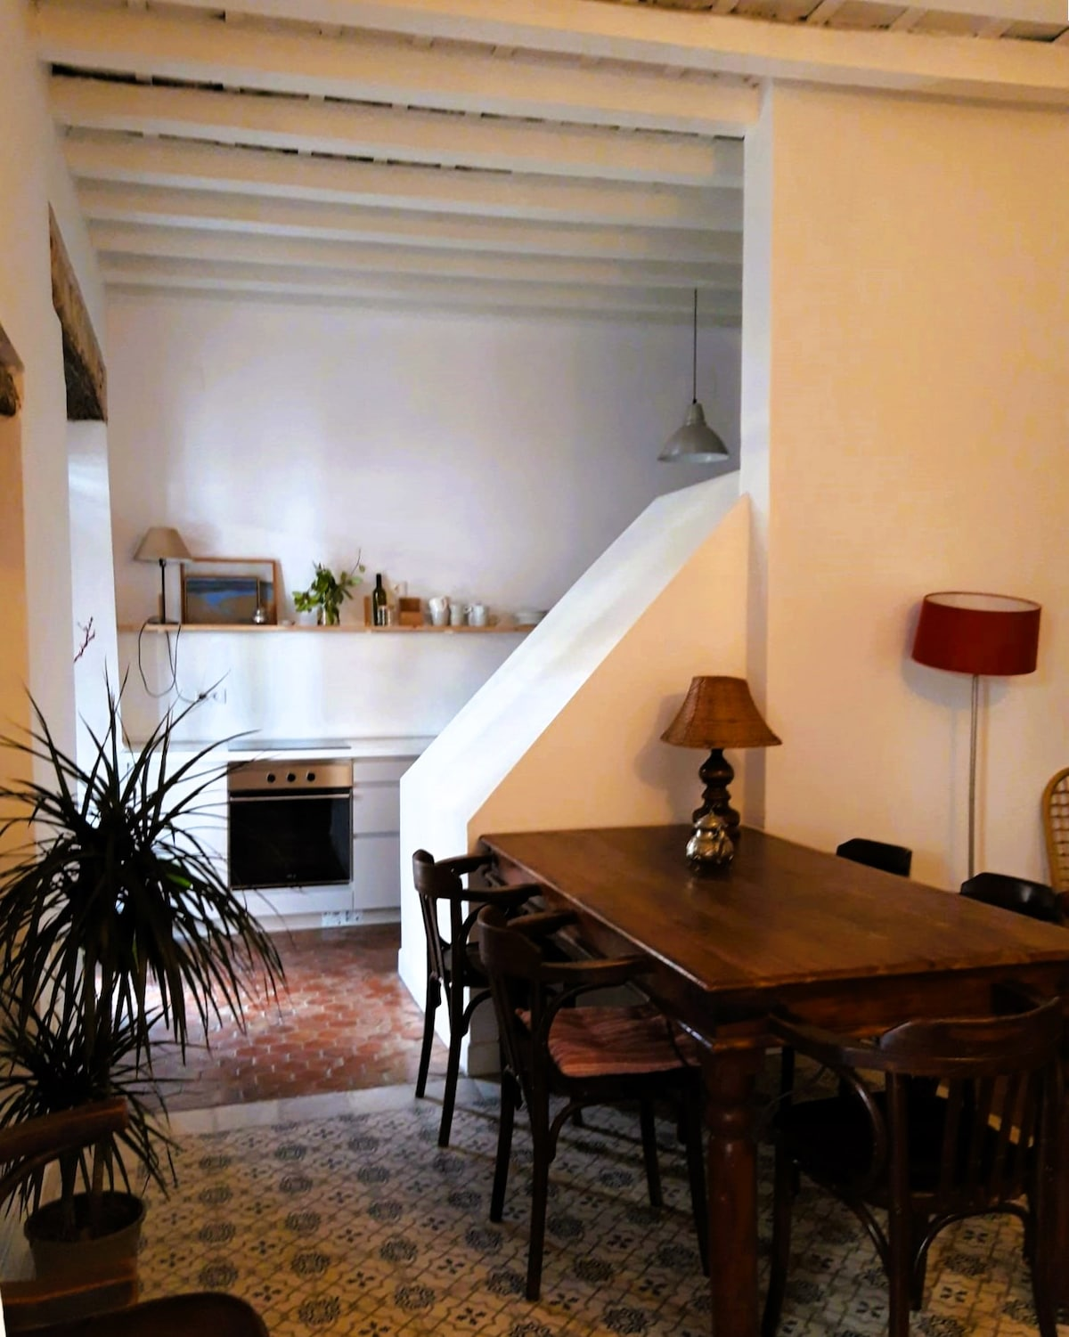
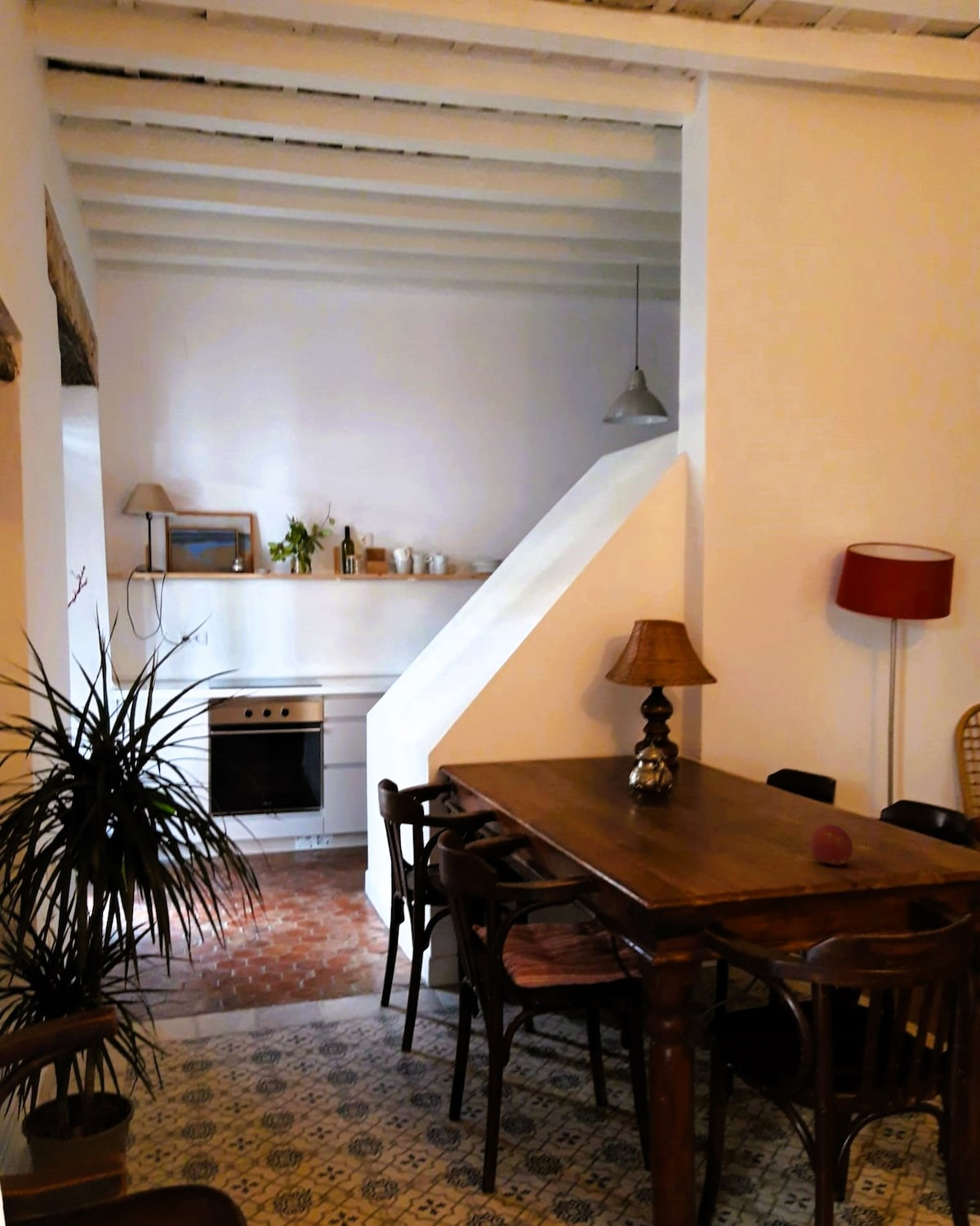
+ fruit (831, 844)
